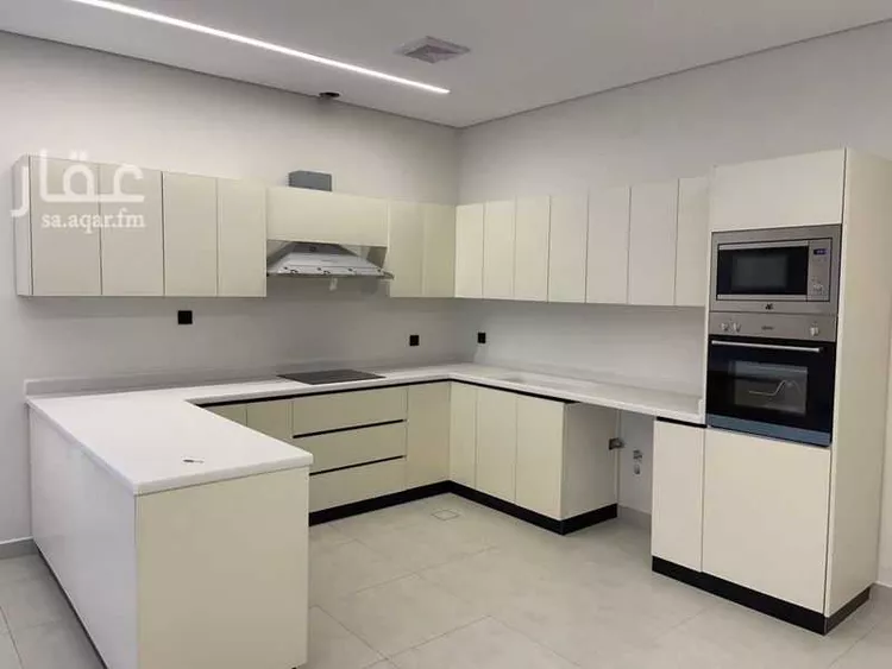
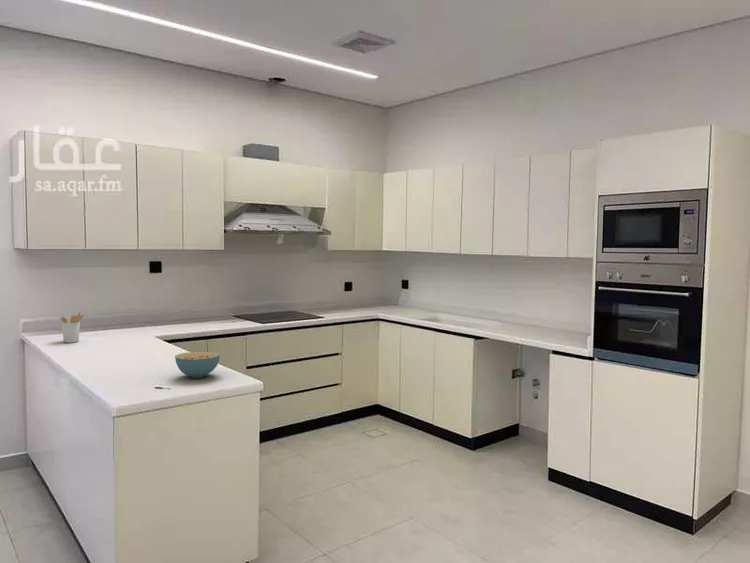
+ utensil holder (73, 327)
+ cereal bowl (197, 365)
